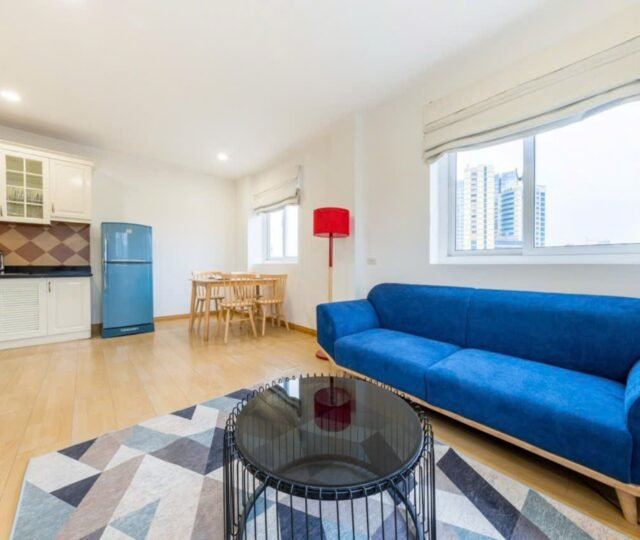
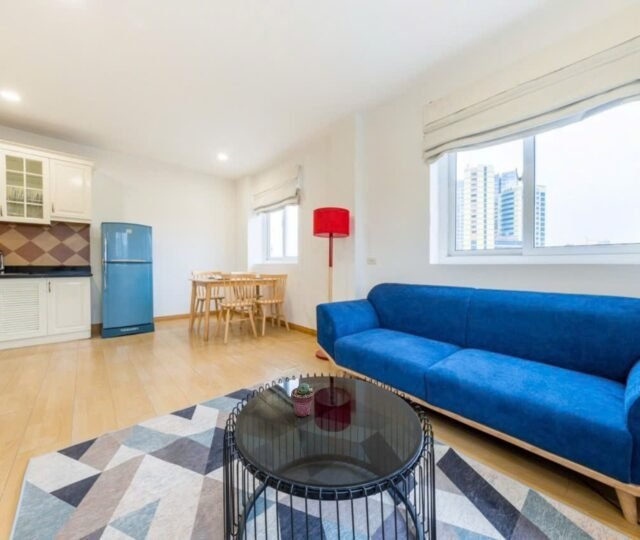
+ potted succulent (302, 398)
